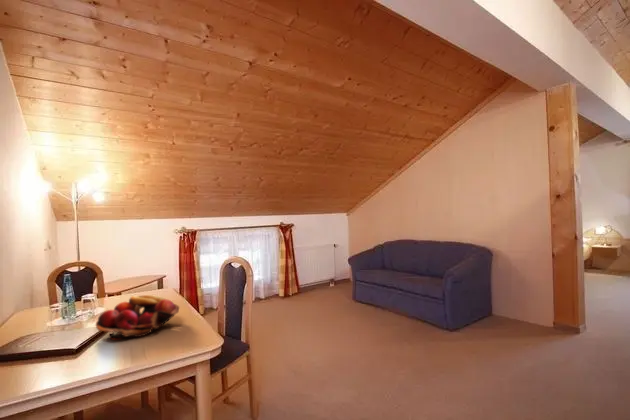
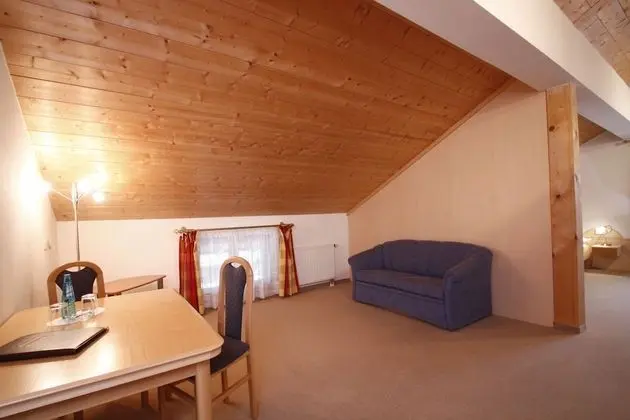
- fruit basket (139, 313)
